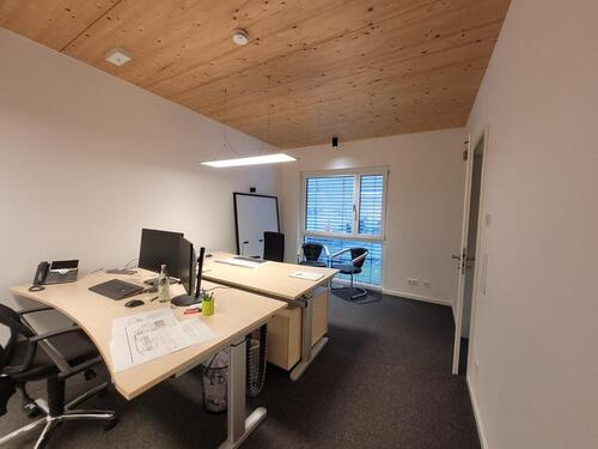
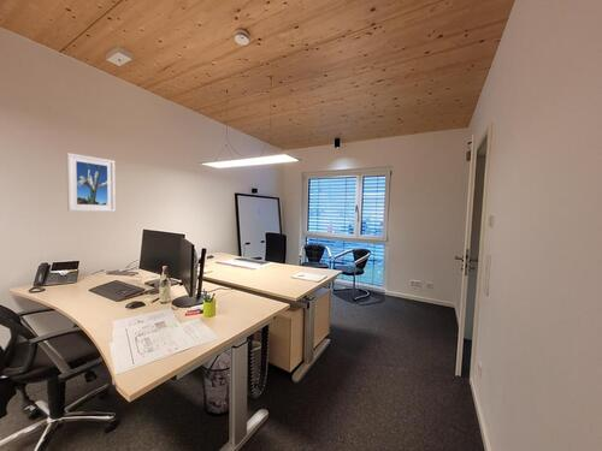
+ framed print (92, 184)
